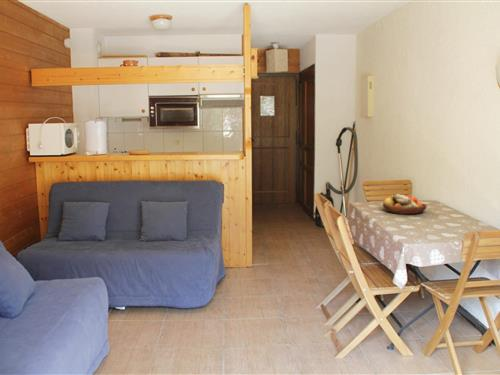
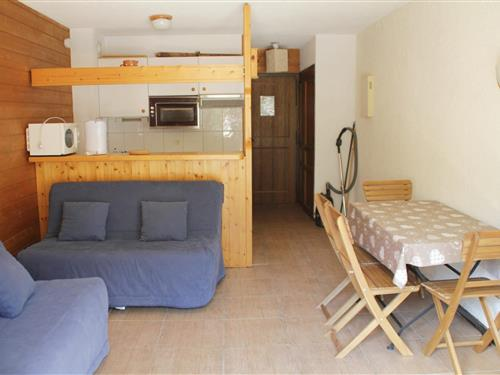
- fruit bowl (404, 202)
